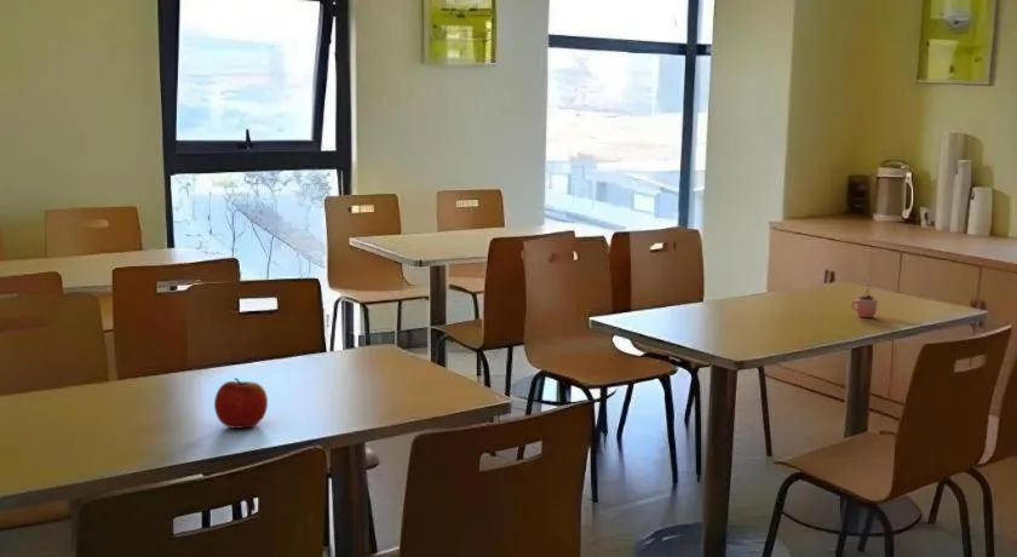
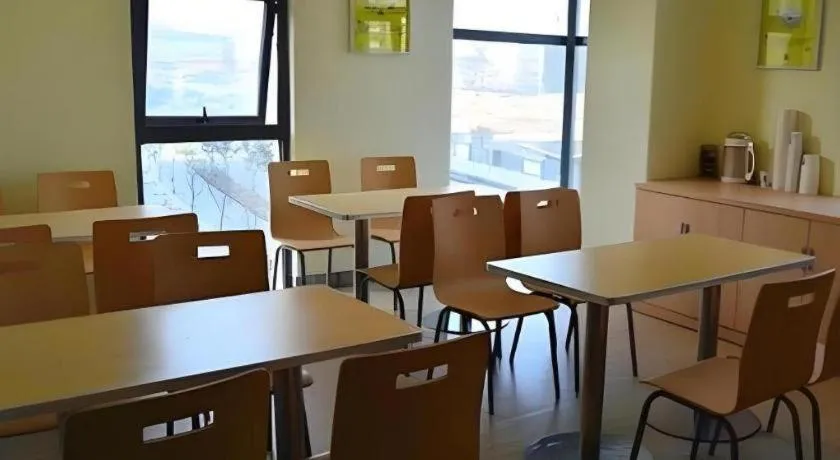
- cocoa (863, 298)
- apple (241, 401)
